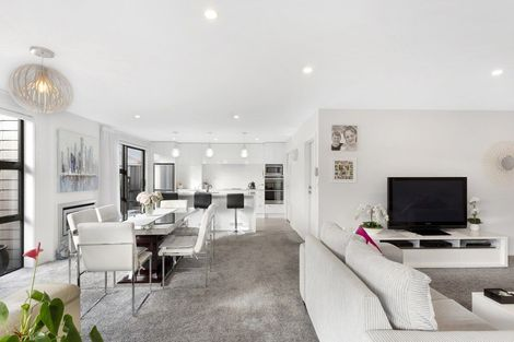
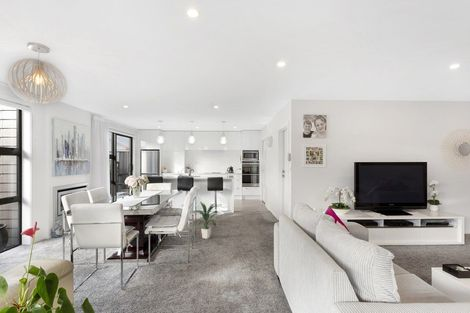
+ indoor plant (207, 219)
